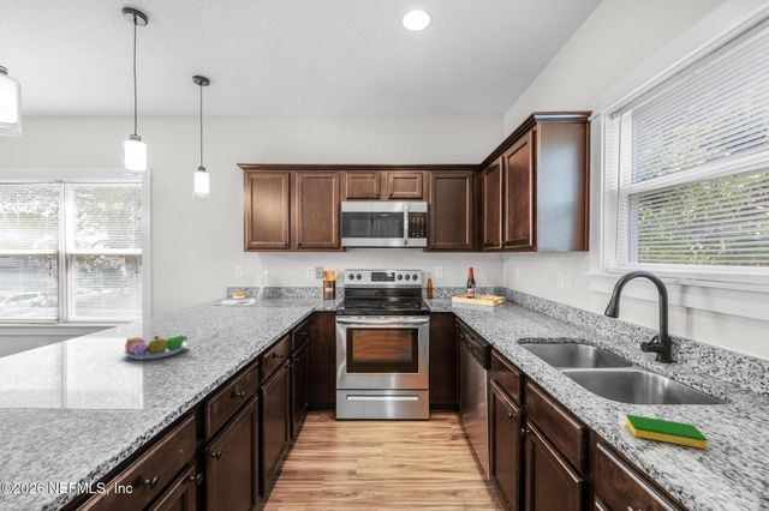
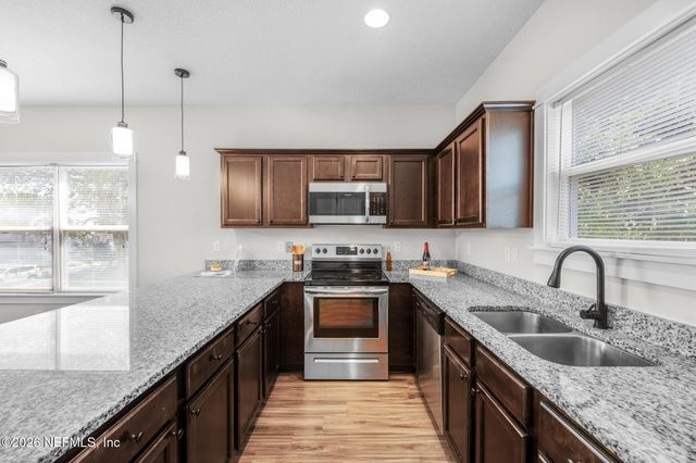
- dish sponge (663, 429)
- fruit bowl (157, 342)
